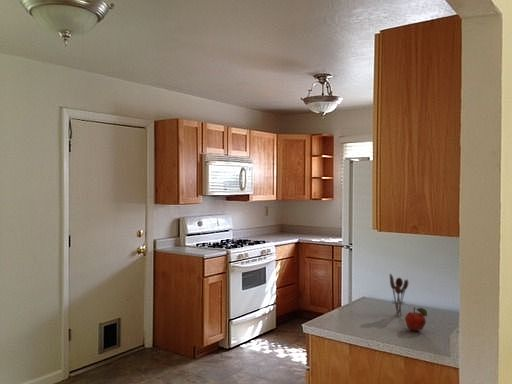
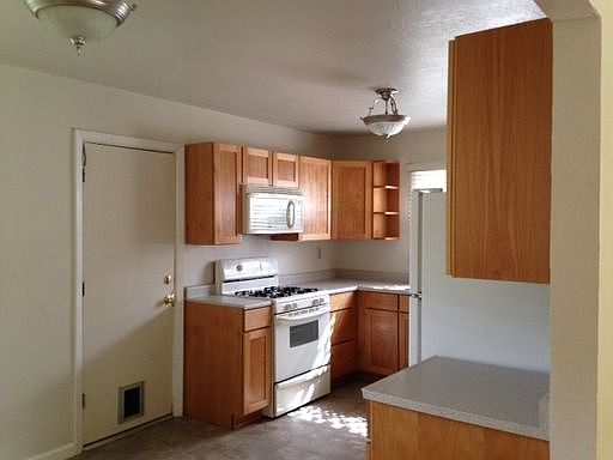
- fruit (416, 318)
- utensil holder (397, 294)
